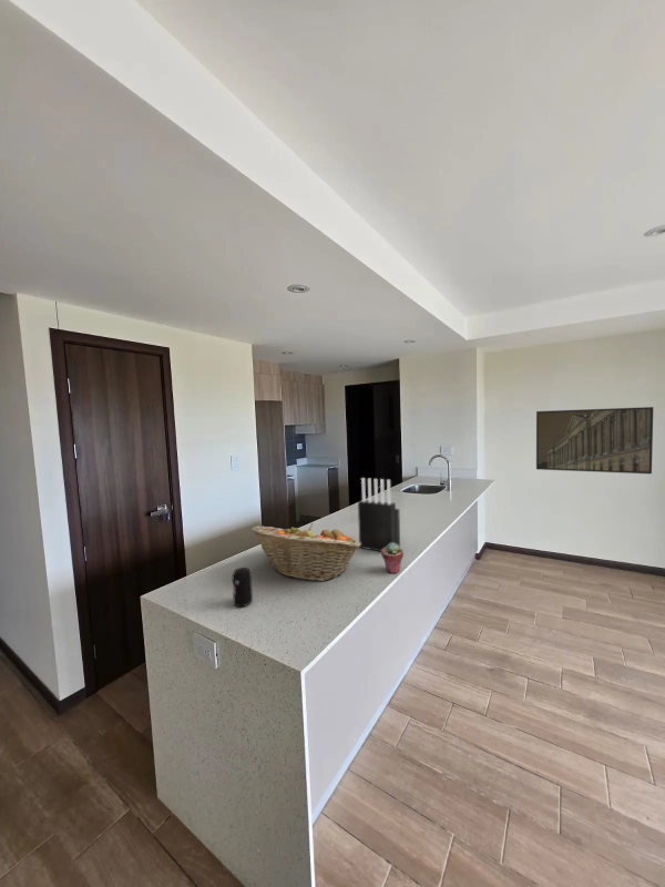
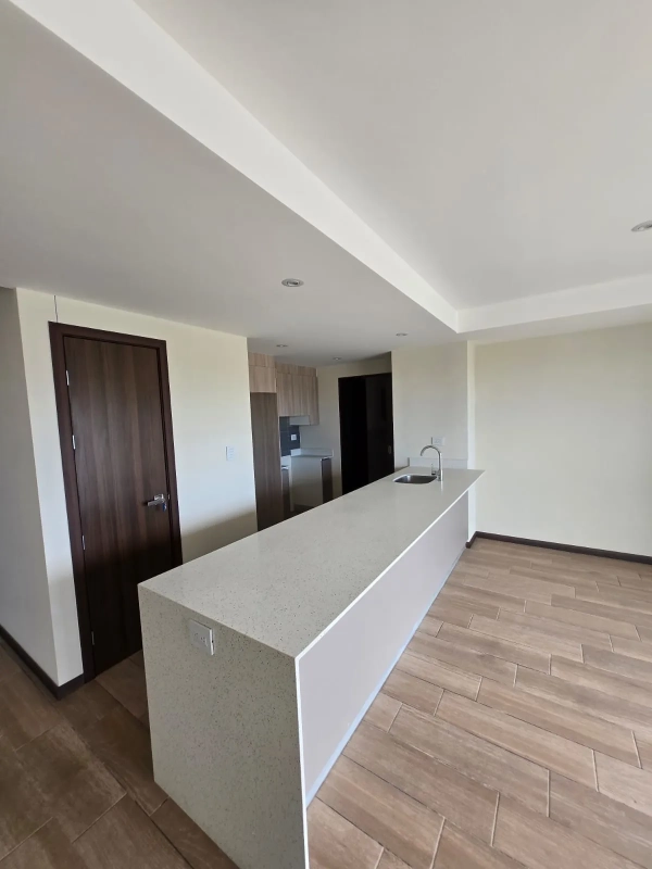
- knife block (379, 512)
- beverage can (242, 587)
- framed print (590, 440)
- potted succulent (392, 557)
- fruit basket (305, 544)
